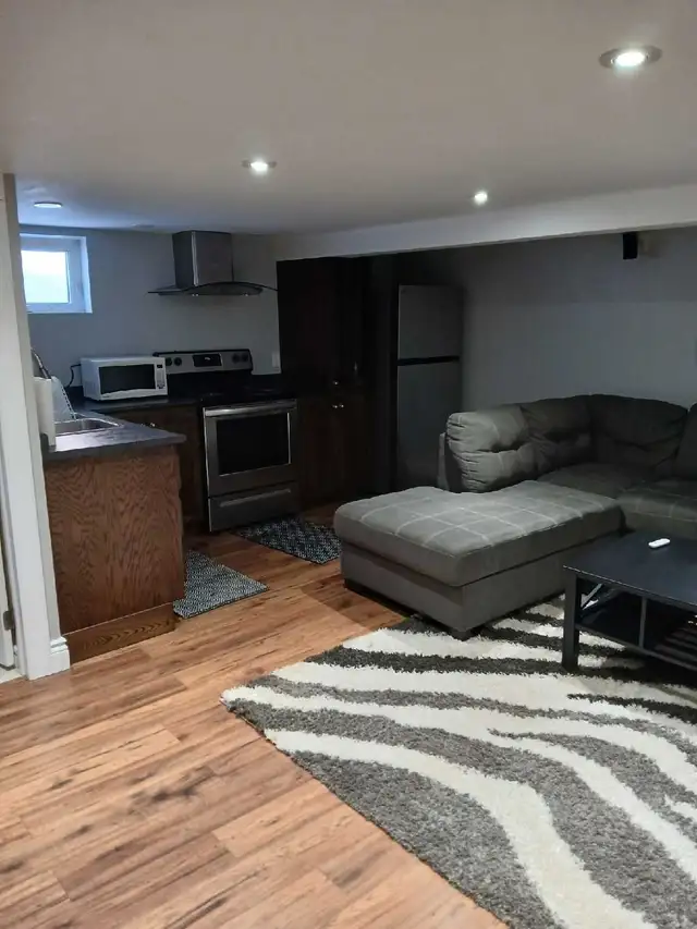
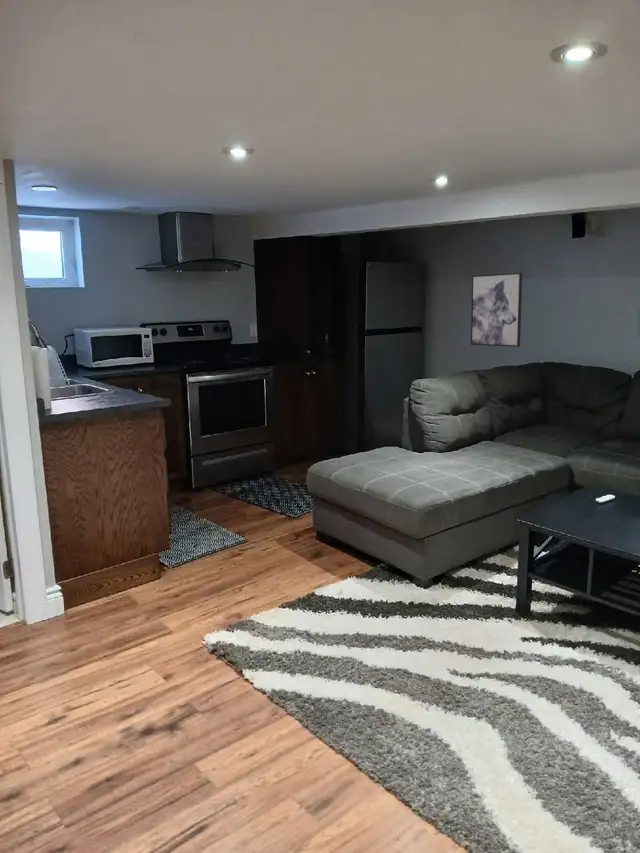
+ wall art (495, 310)
